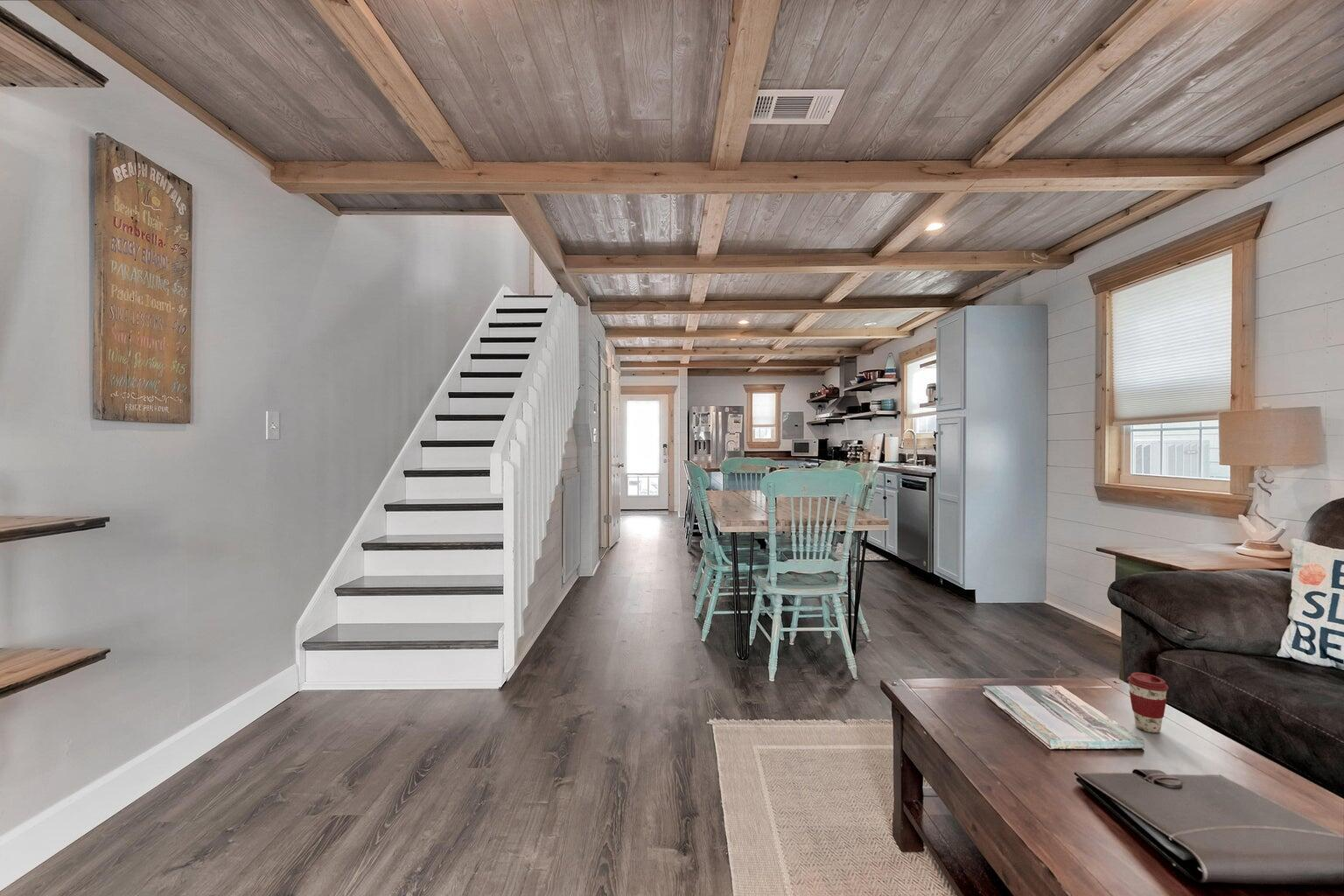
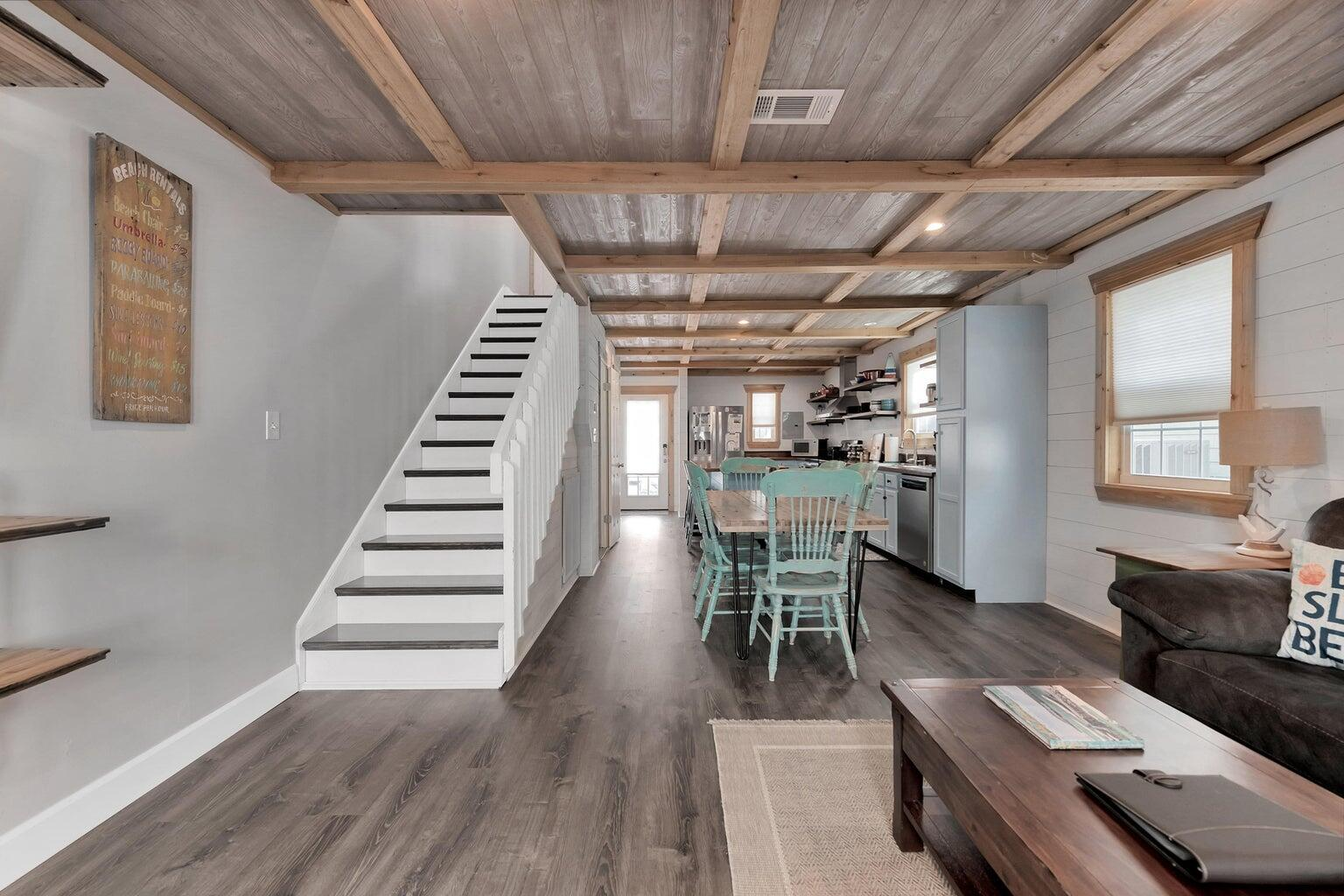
- coffee cup (1147, 703)
